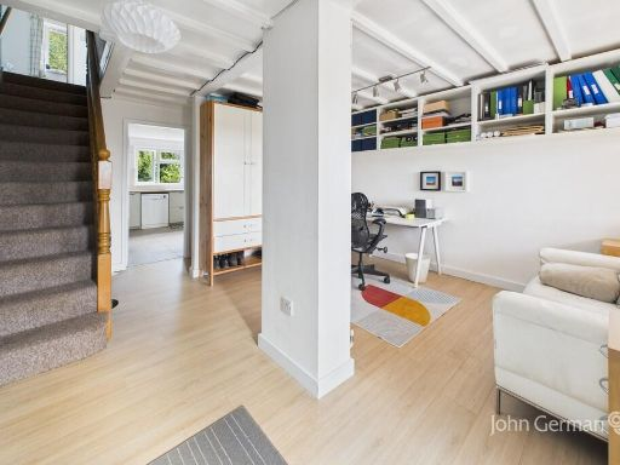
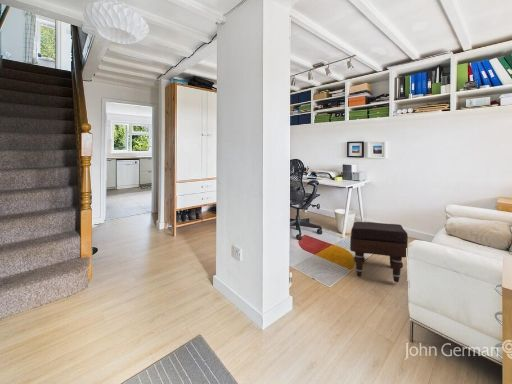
+ ottoman (377, 248)
